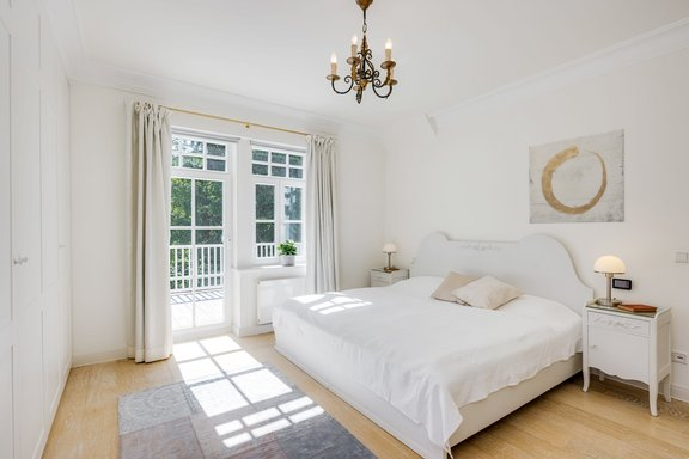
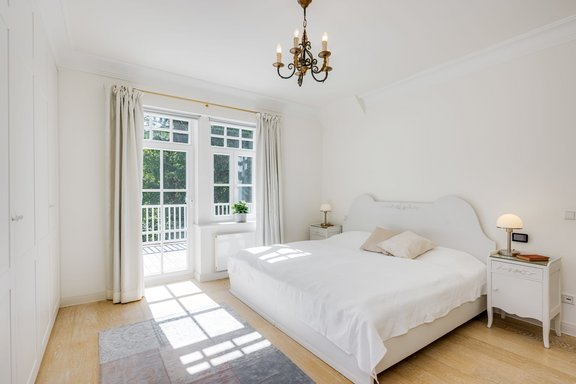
- wall art (572, 180)
